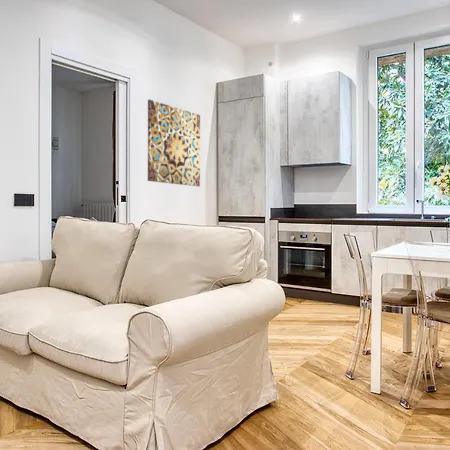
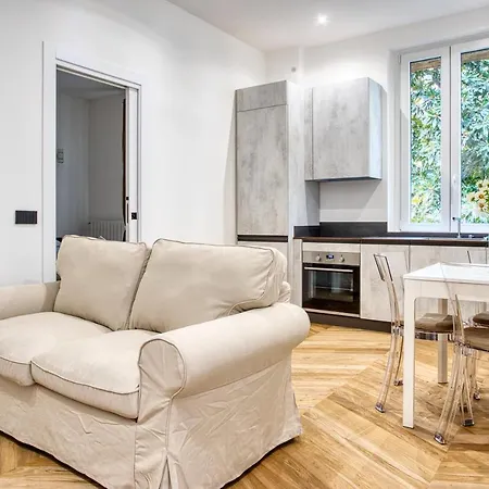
- wall art (175, 145)
